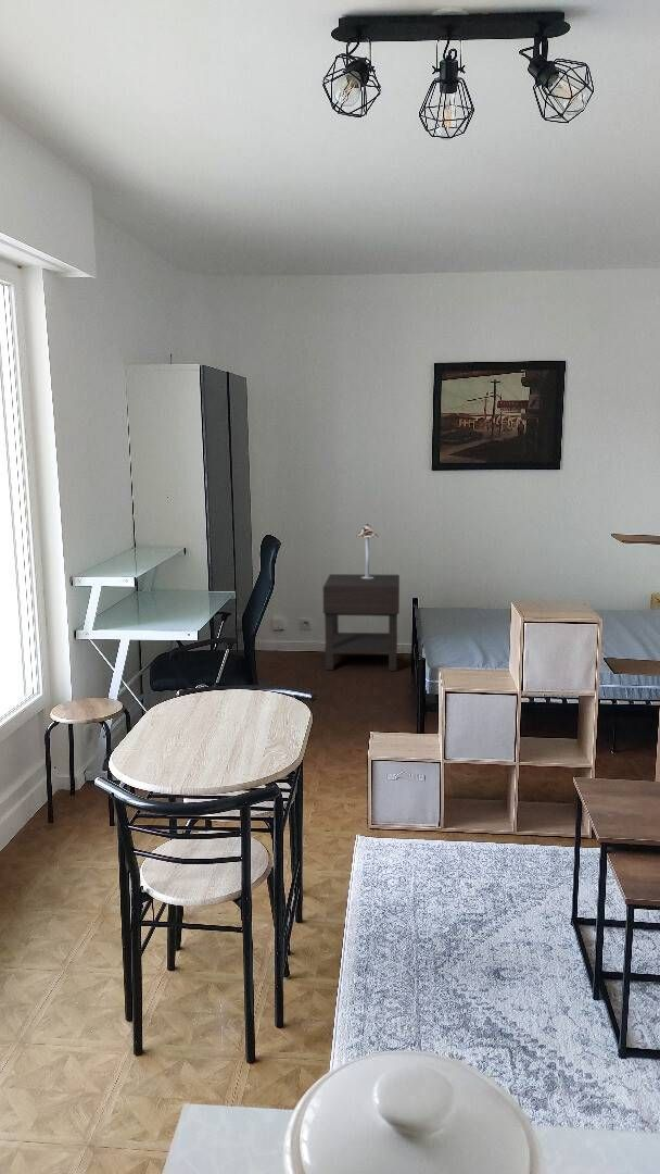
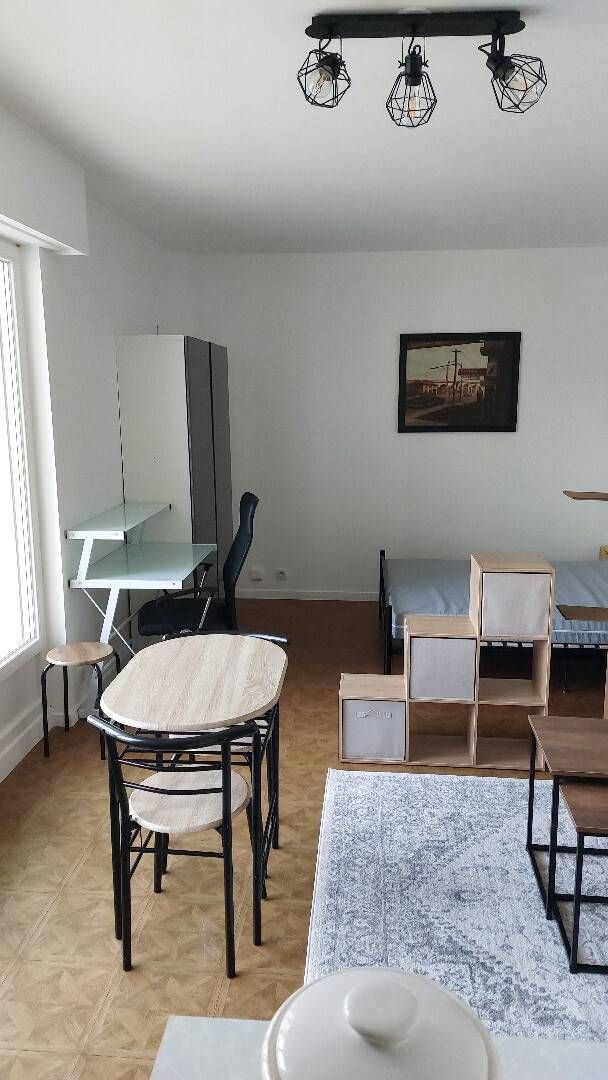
- nightstand (363, 614)
- table lamp (367, 550)
